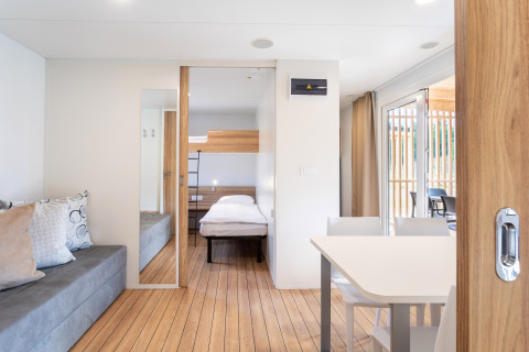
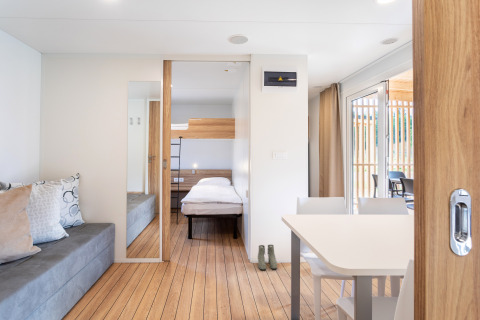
+ boots (268, 256)
